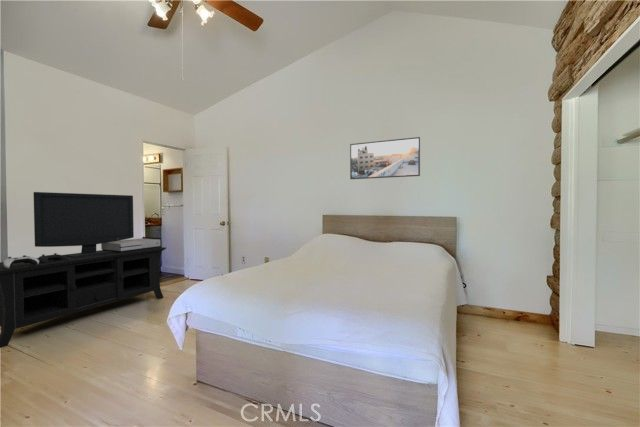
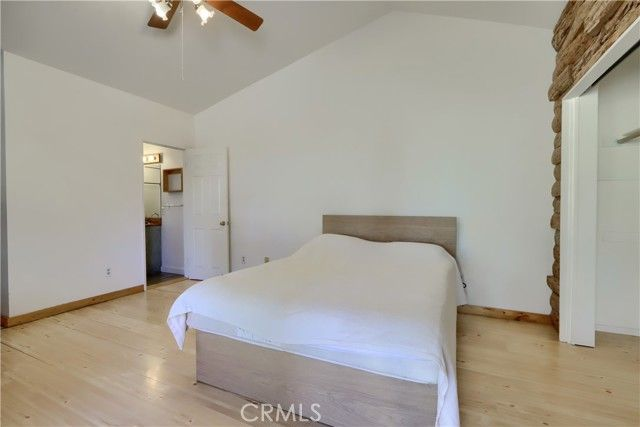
- media console (85, 254)
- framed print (383, 159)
